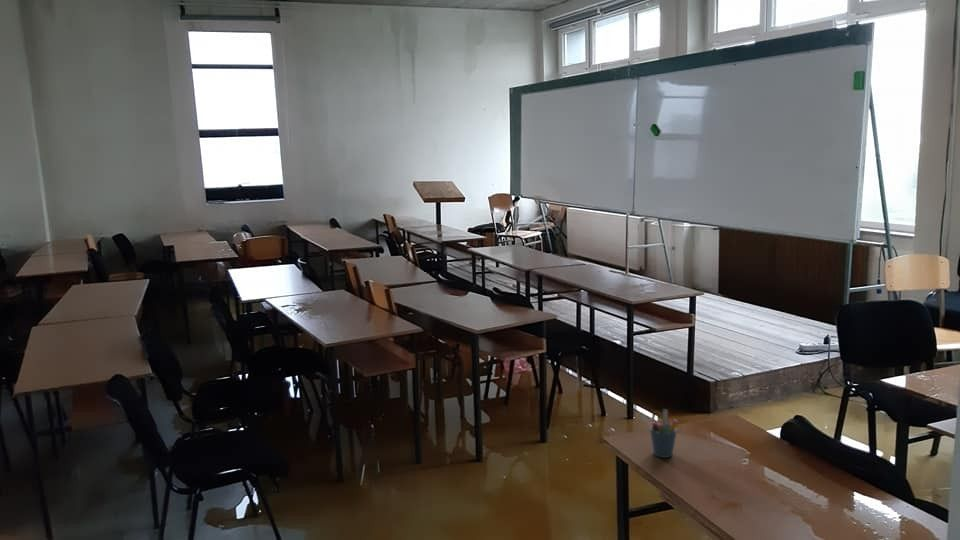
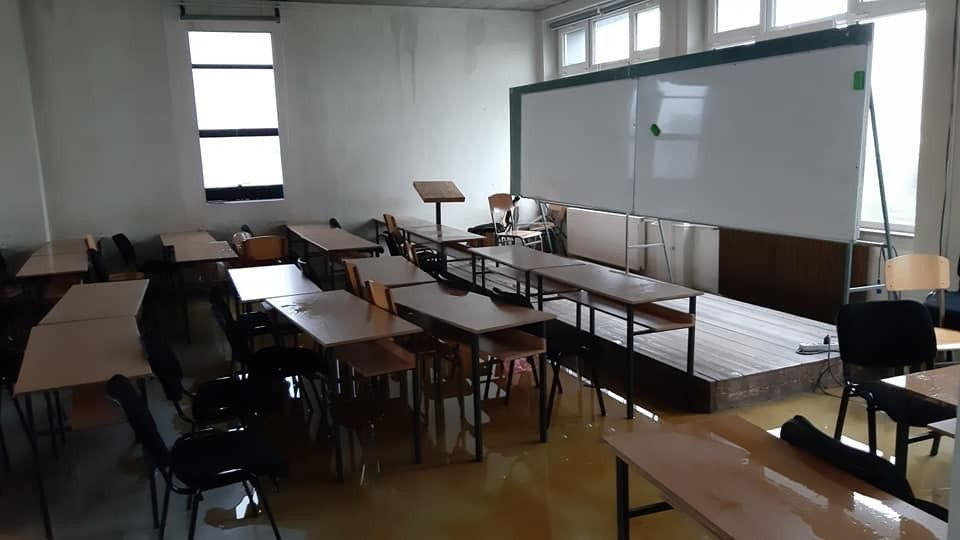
- pen holder (663, 434)
